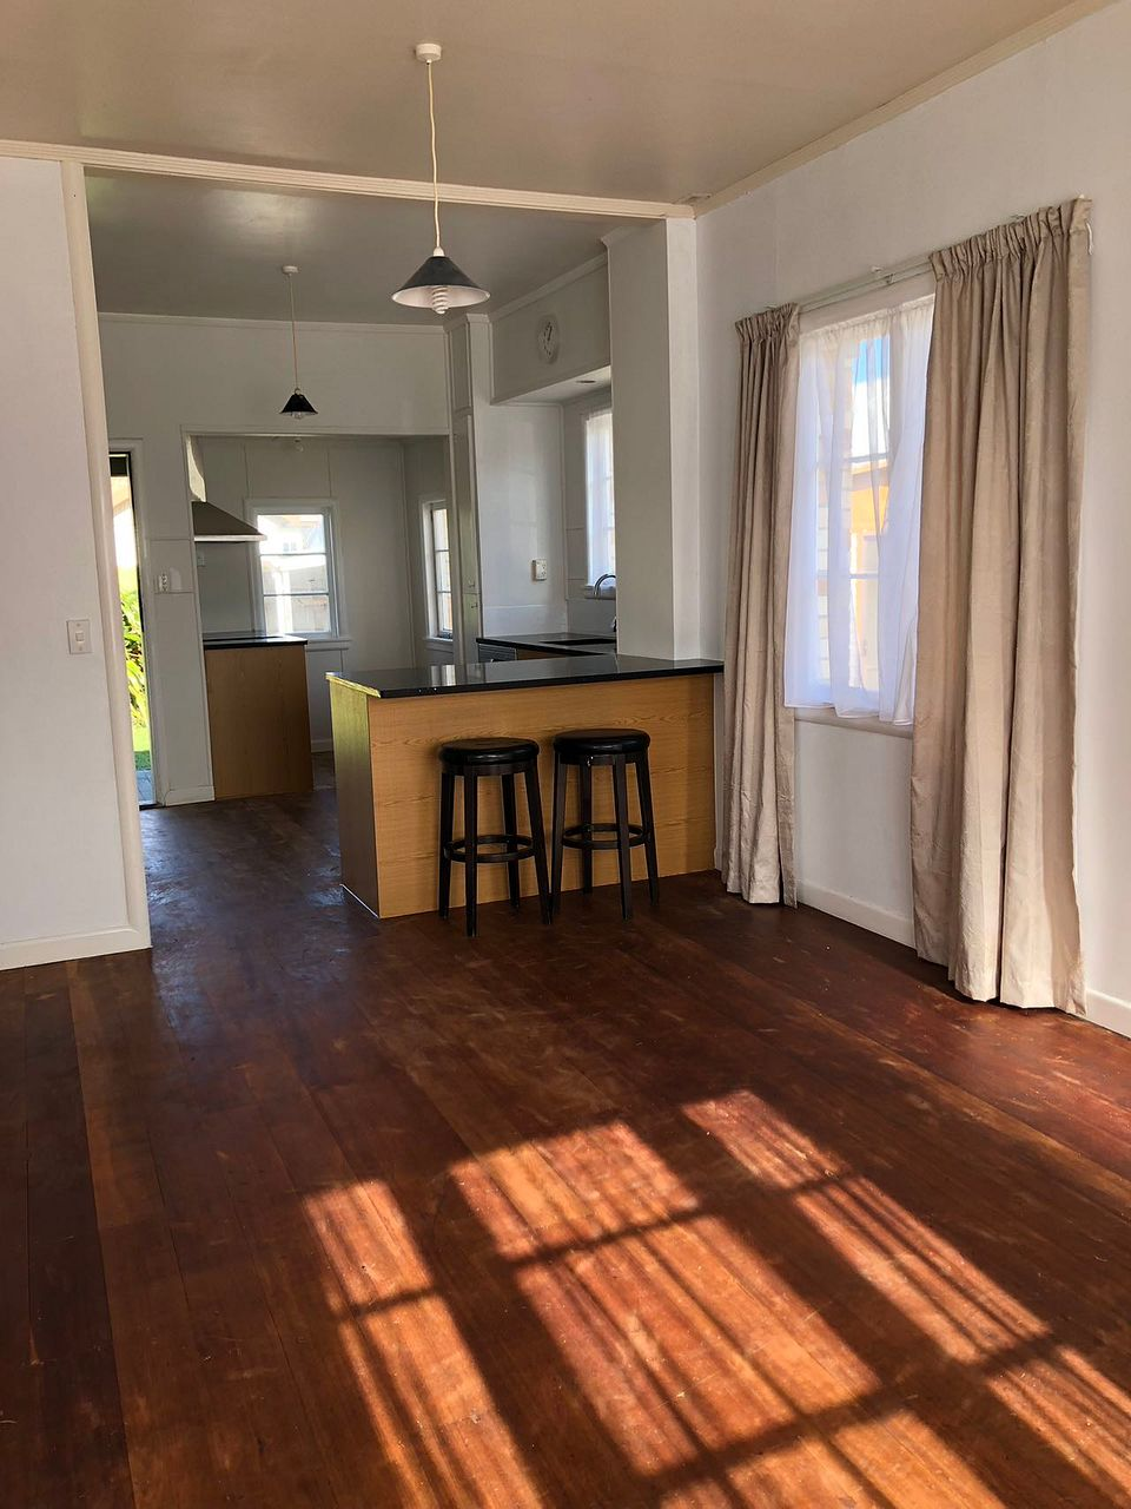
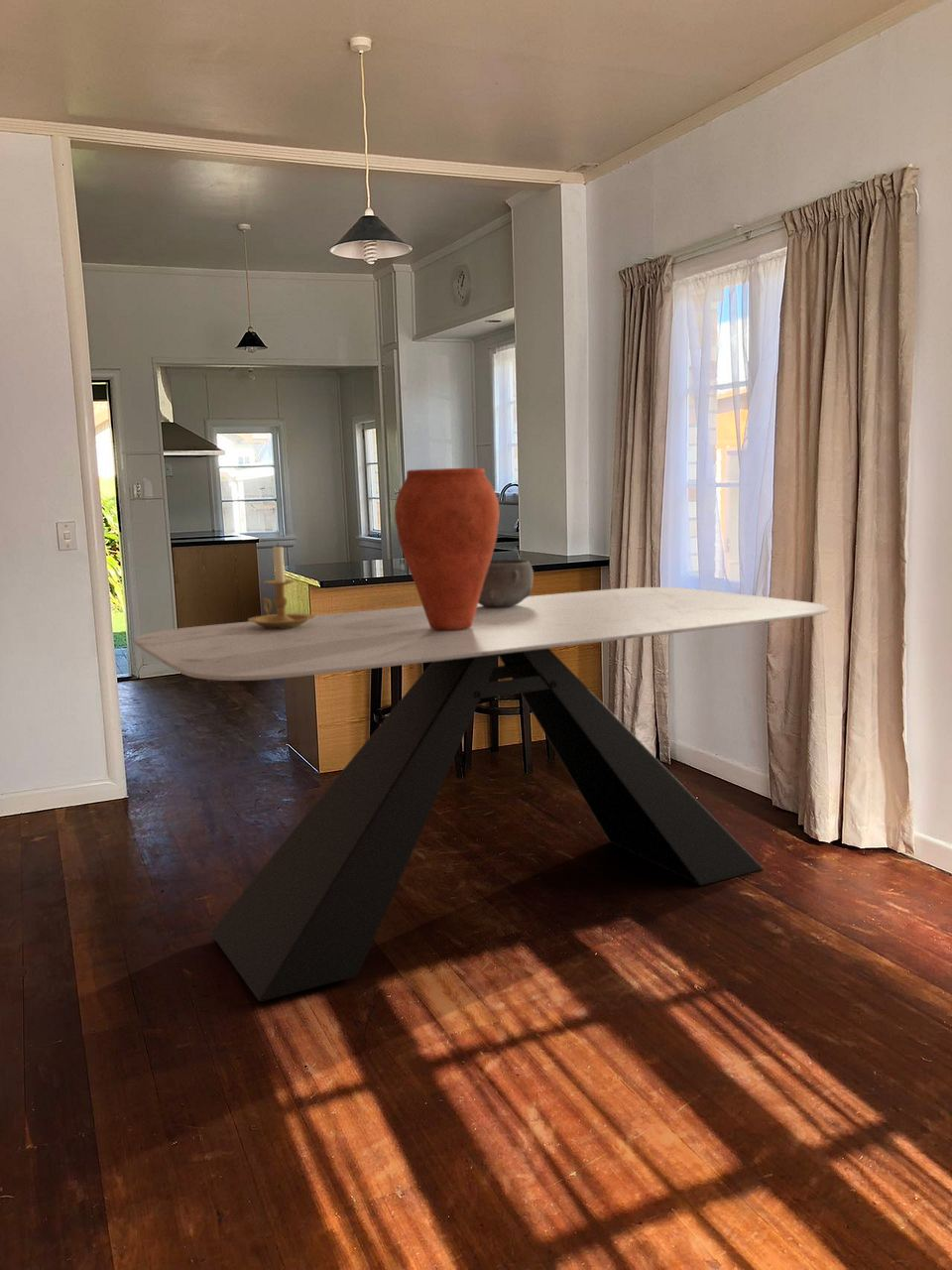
+ vase (448, 549)
+ candle holder (280, 583)
+ dining table (457, 749)
+ bowl (499, 582)
